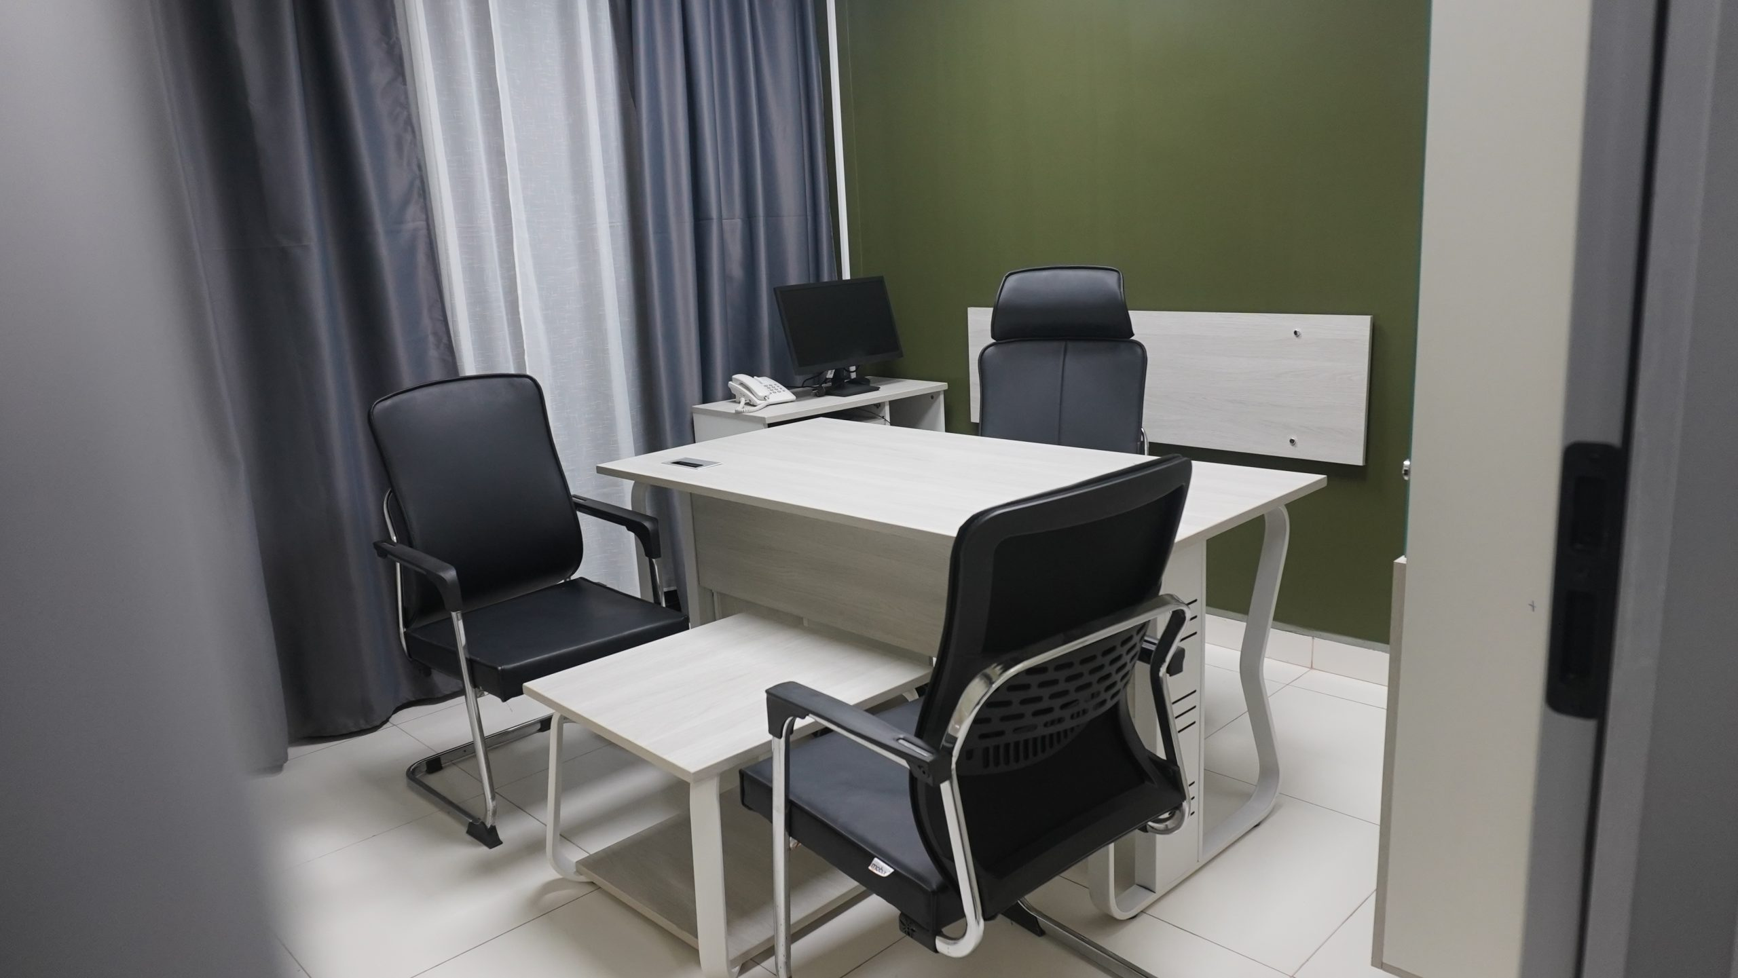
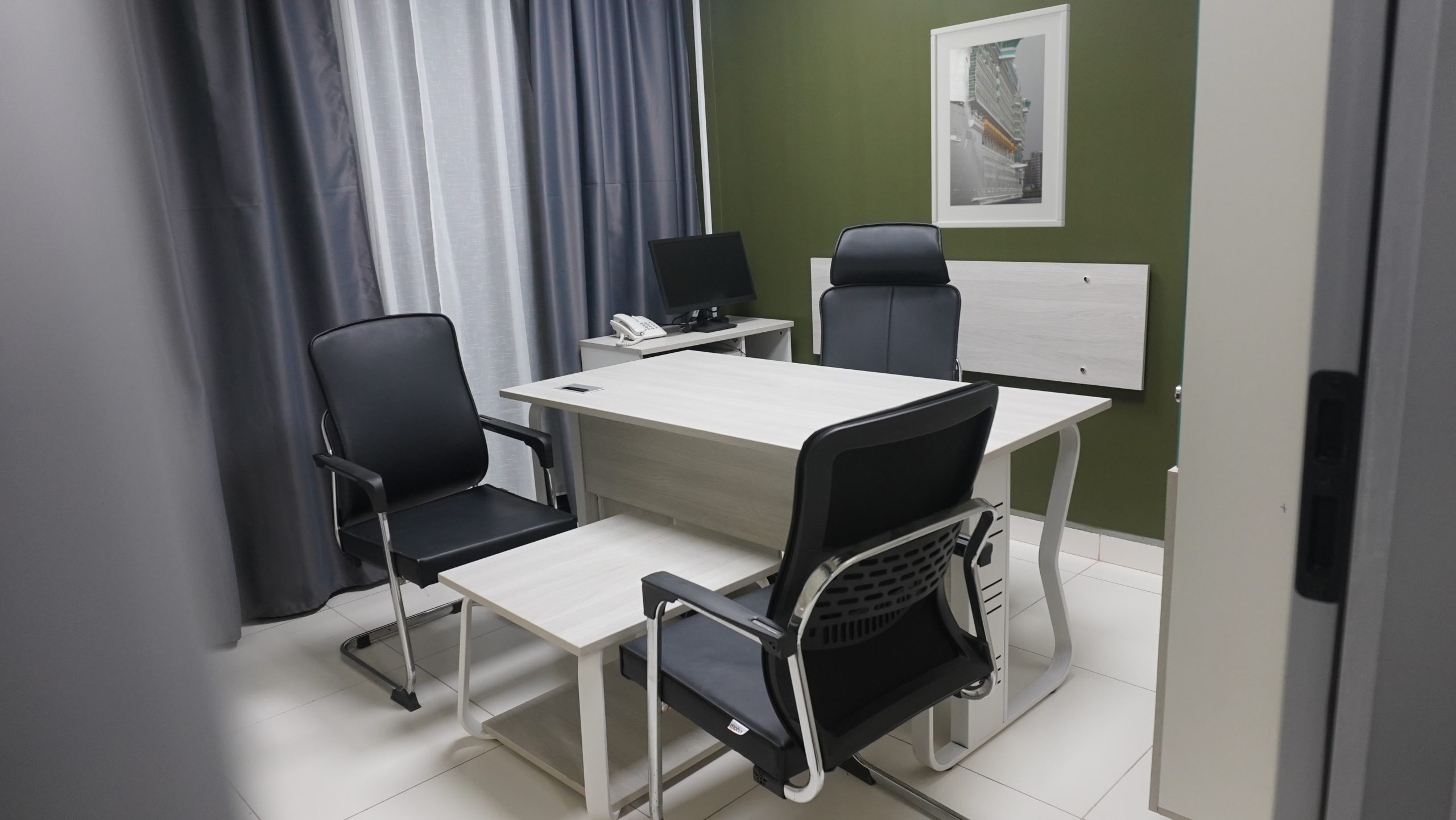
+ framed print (995, 125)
